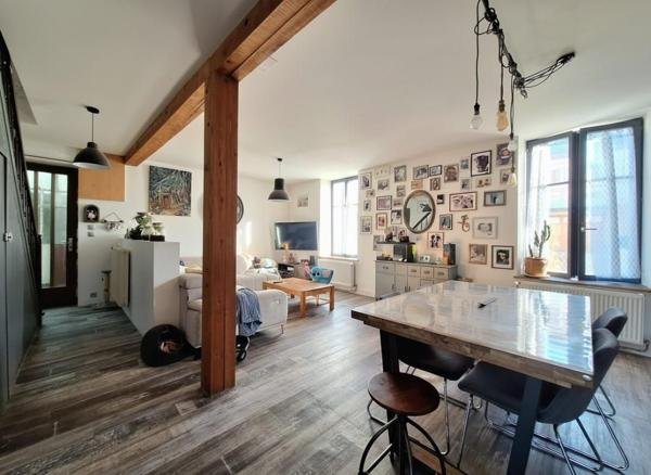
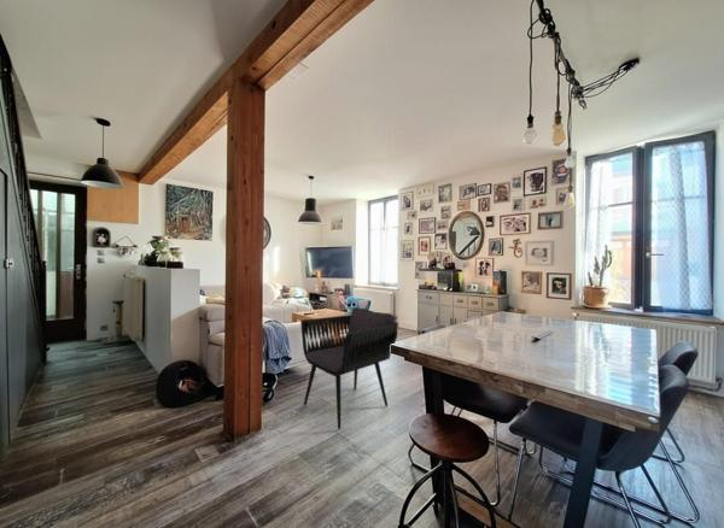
+ armchair (351, 358)
